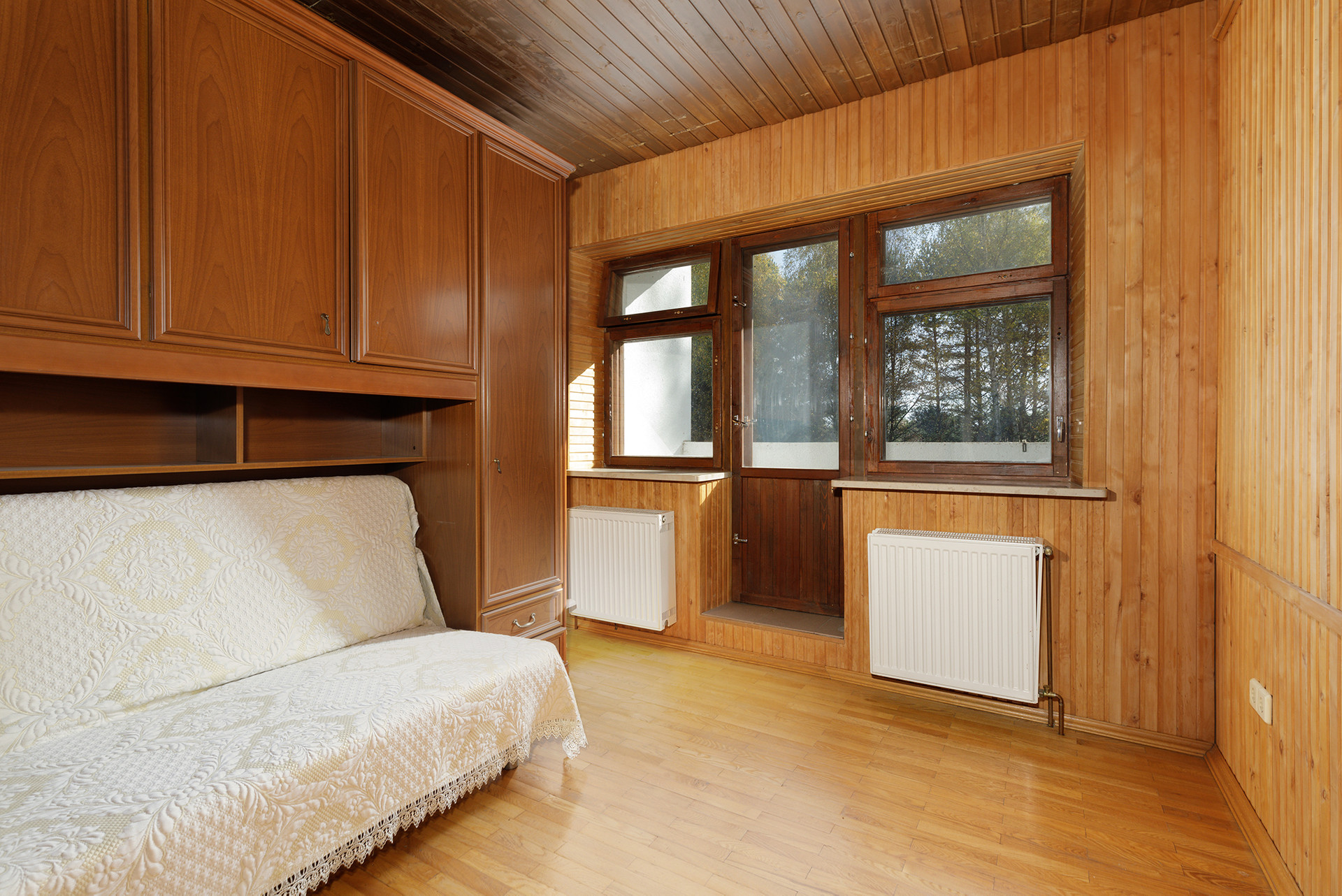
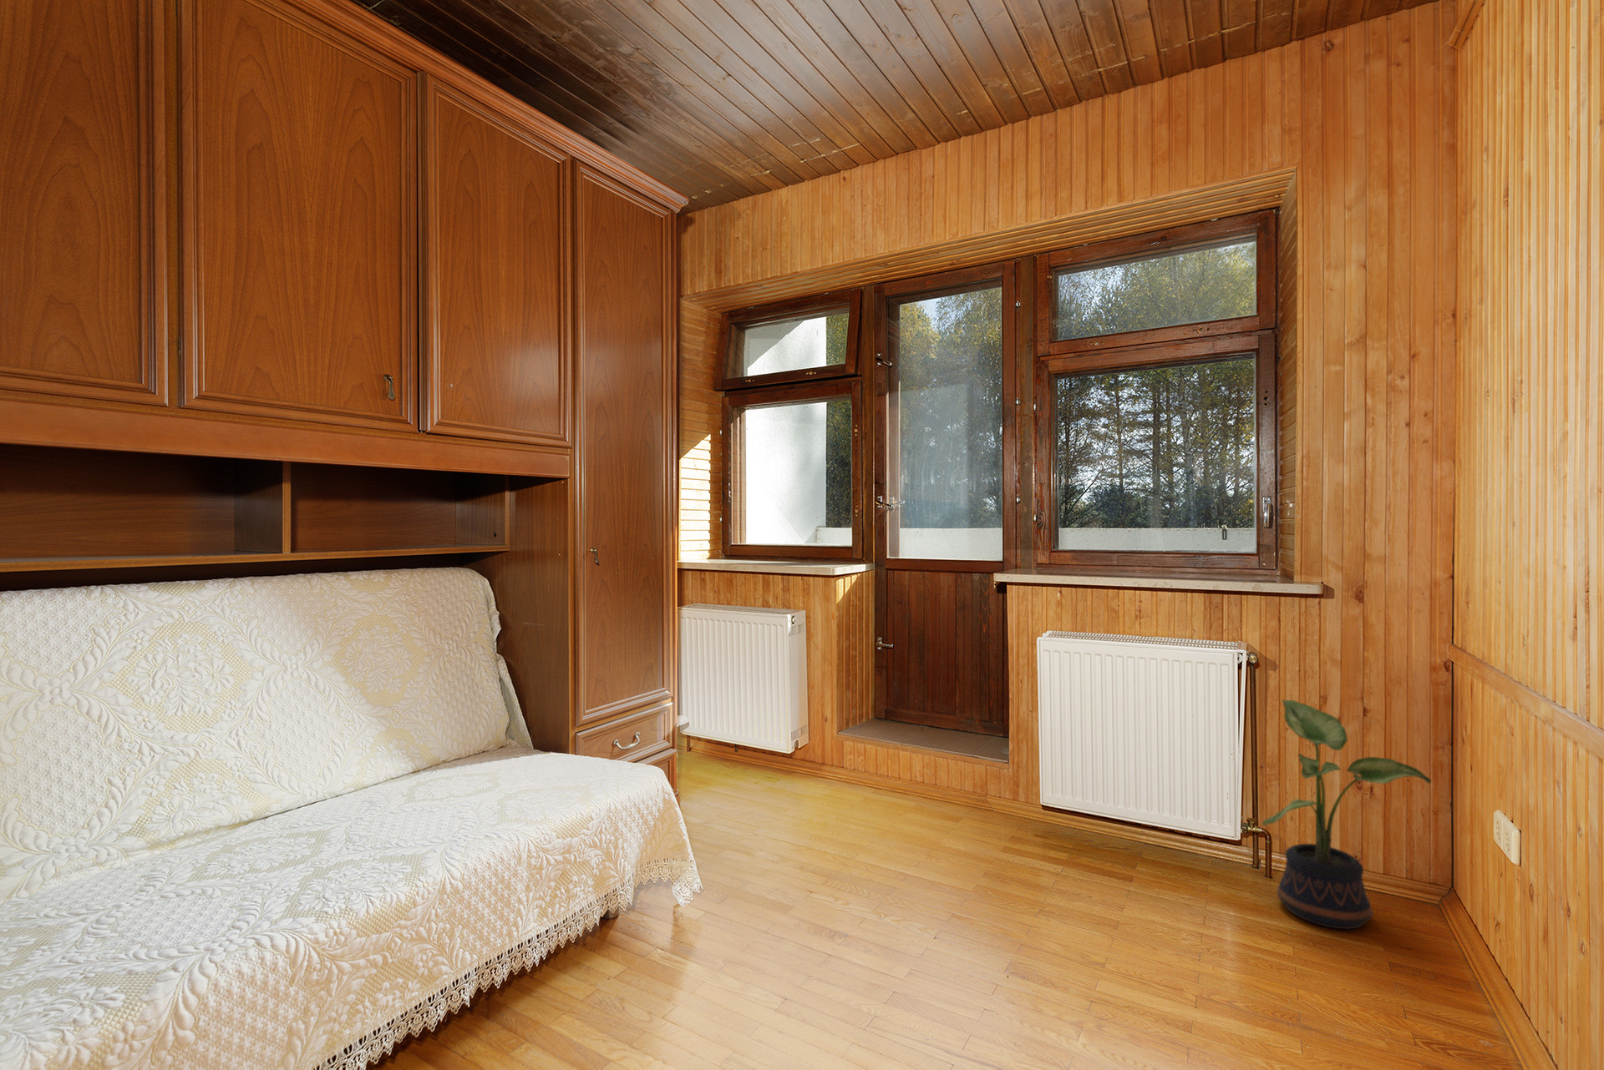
+ potted plant (1335, 811)
